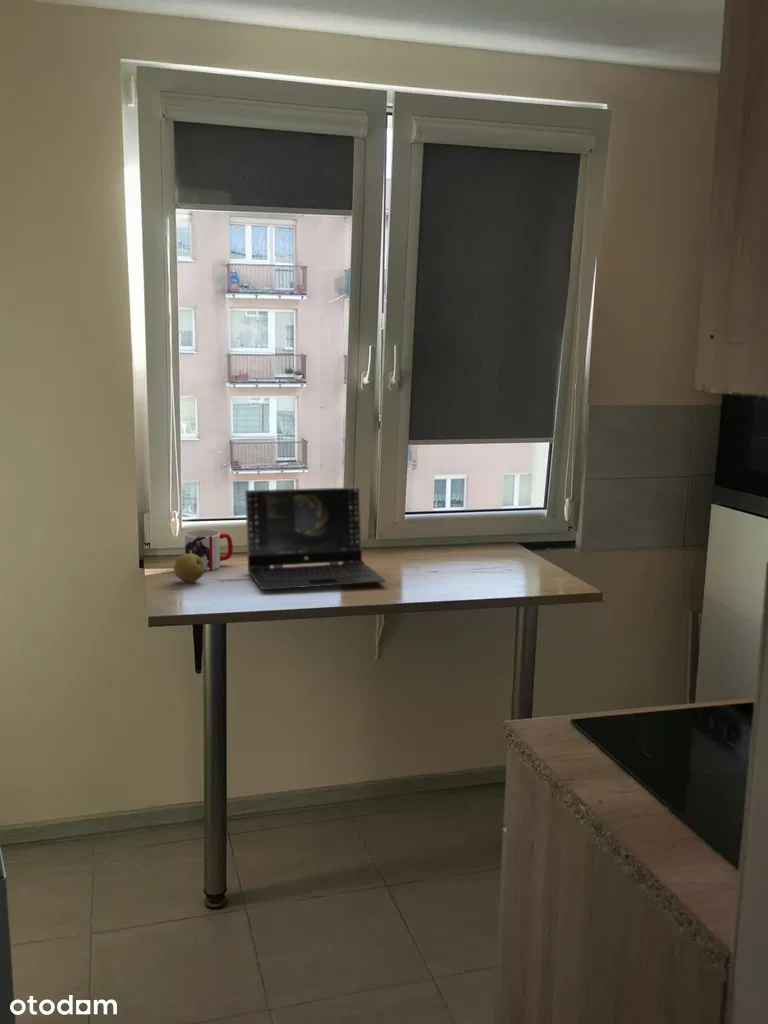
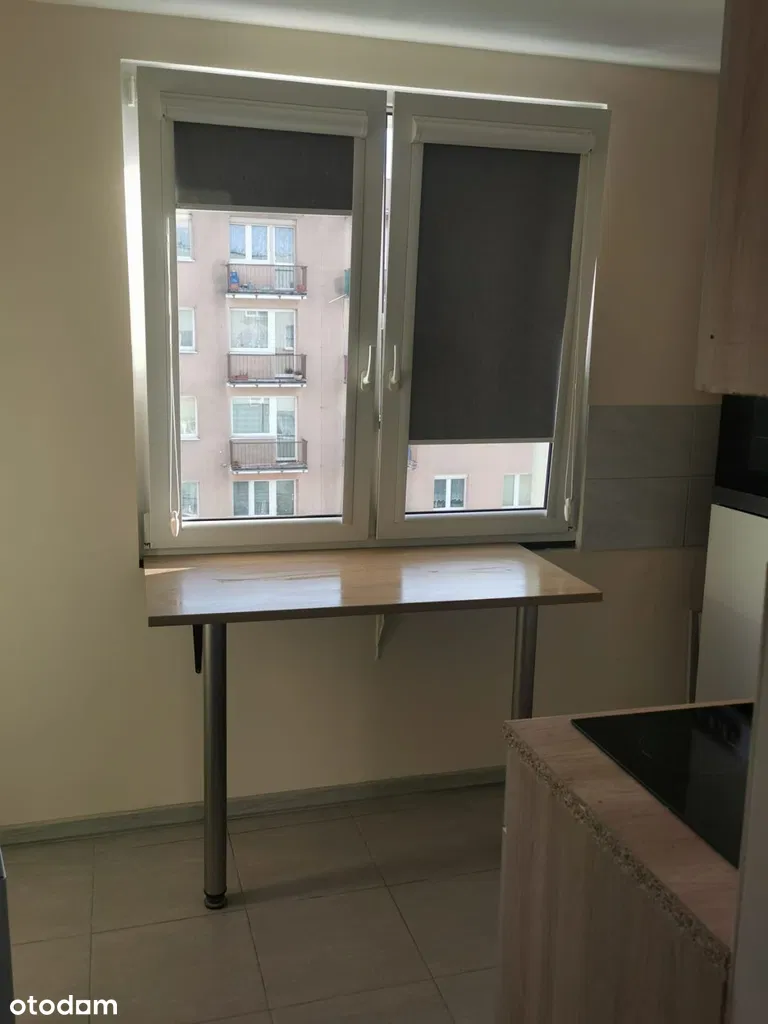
- mug (209, 549)
- fruit (189, 567)
- laptop (313, 537)
